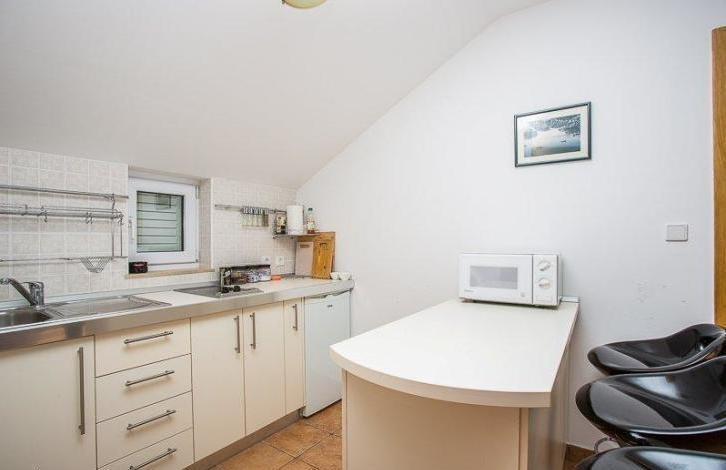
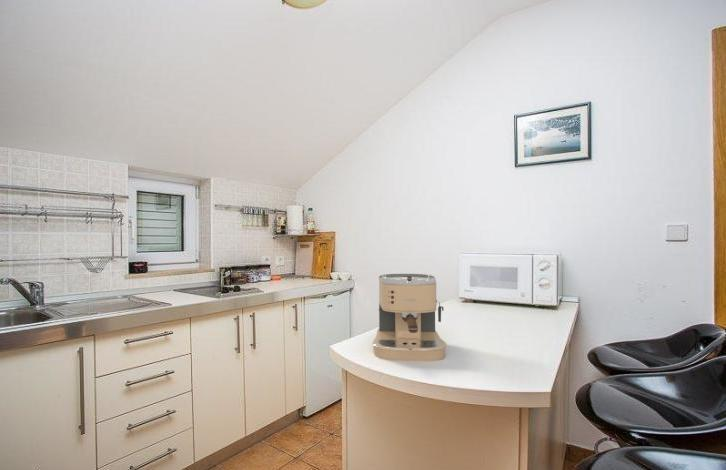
+ coffee maker (408, 312)
